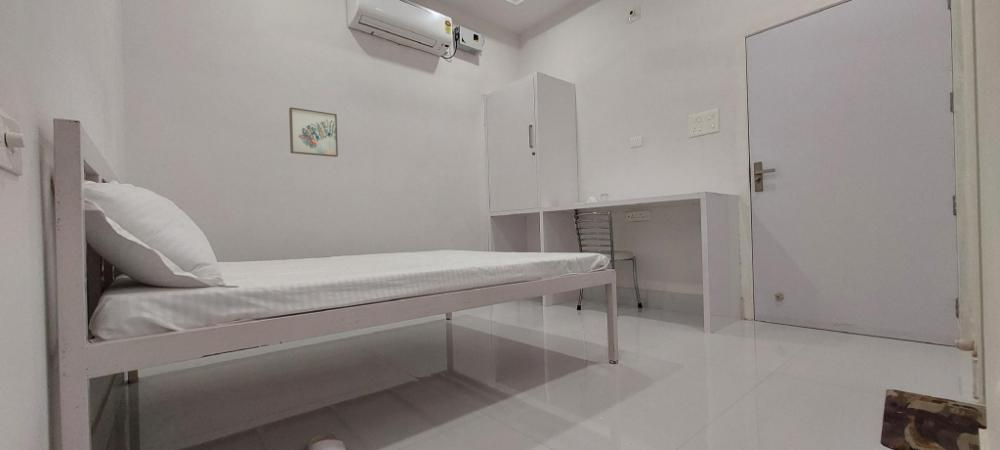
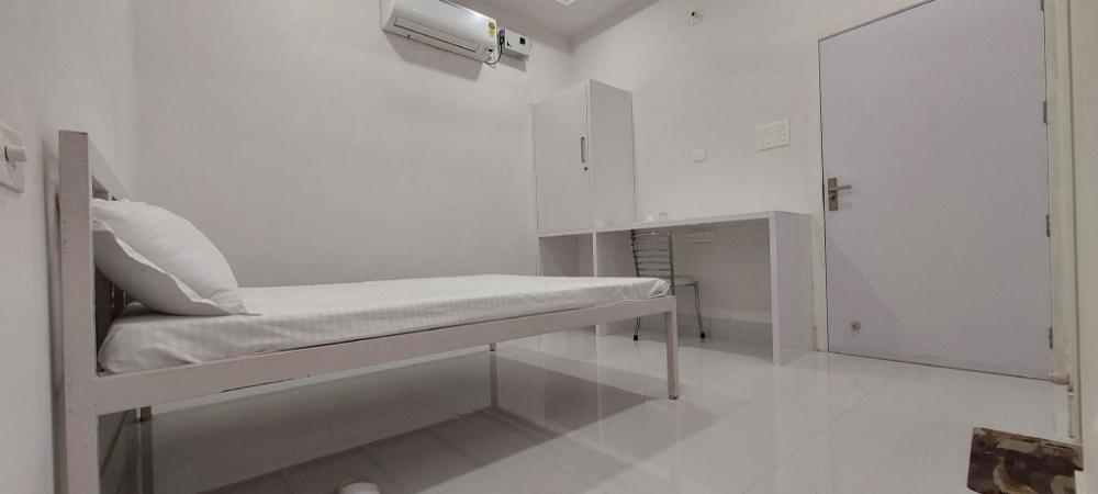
- wall art (314, 133)
